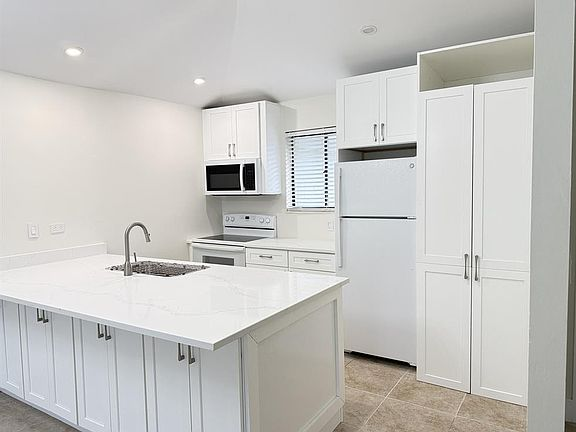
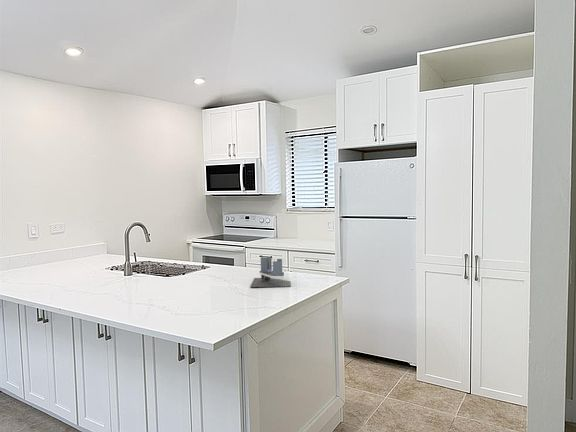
+ utensil holder (271, 270)
